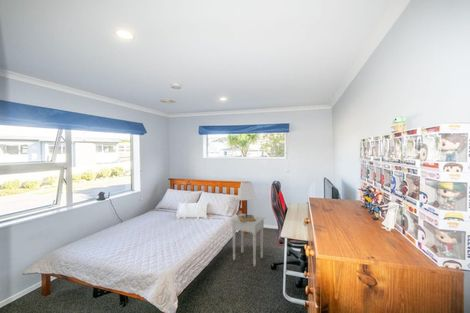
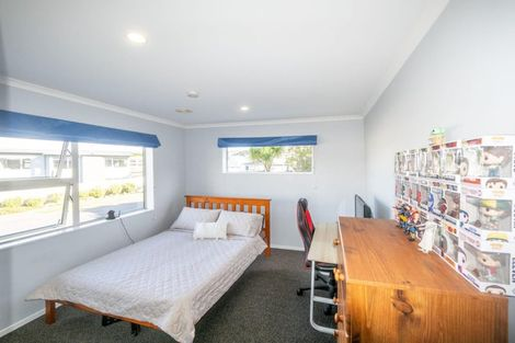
- nightstand (243, 238)
- lamp (246, 200)
